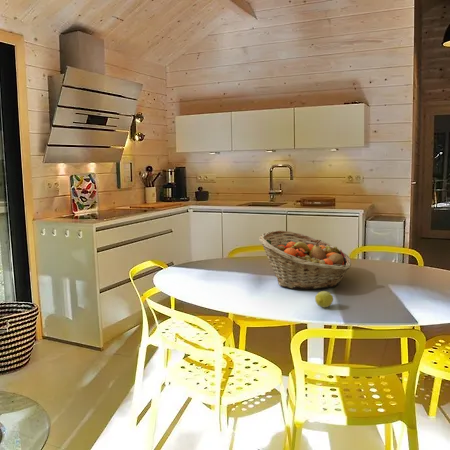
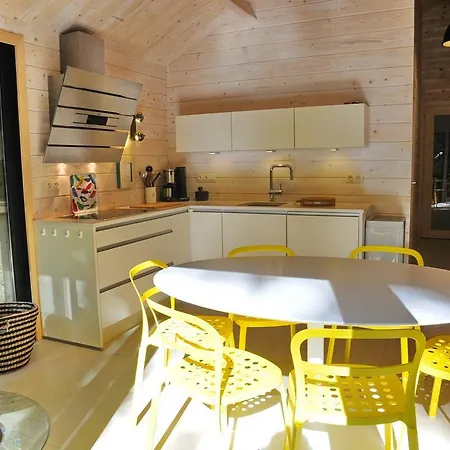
- fruit (324, 298)
- fruit basket (305, 257)
